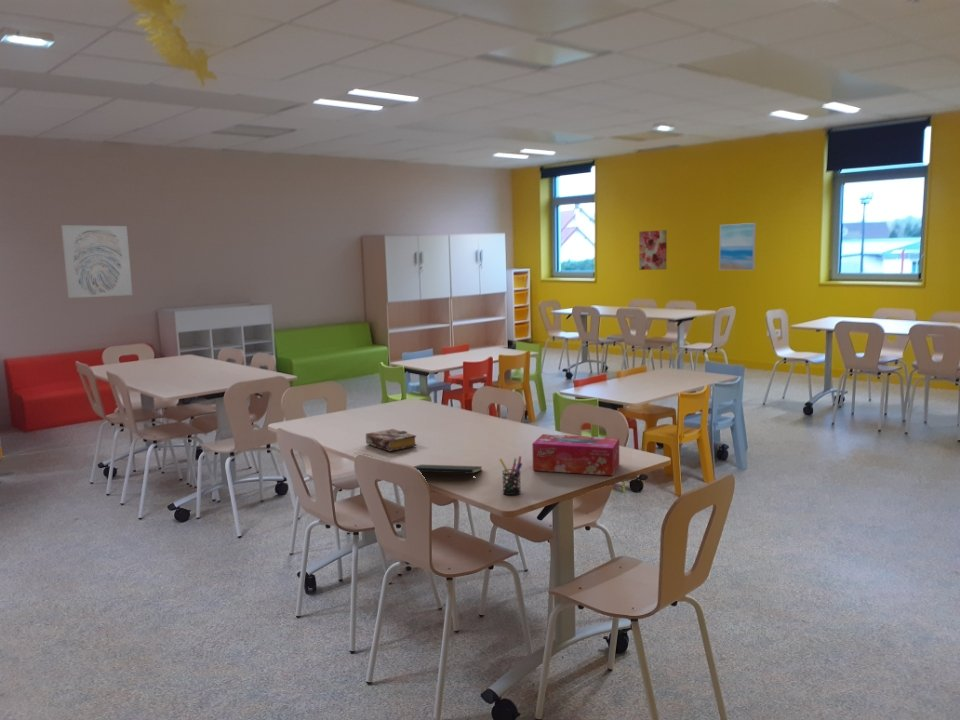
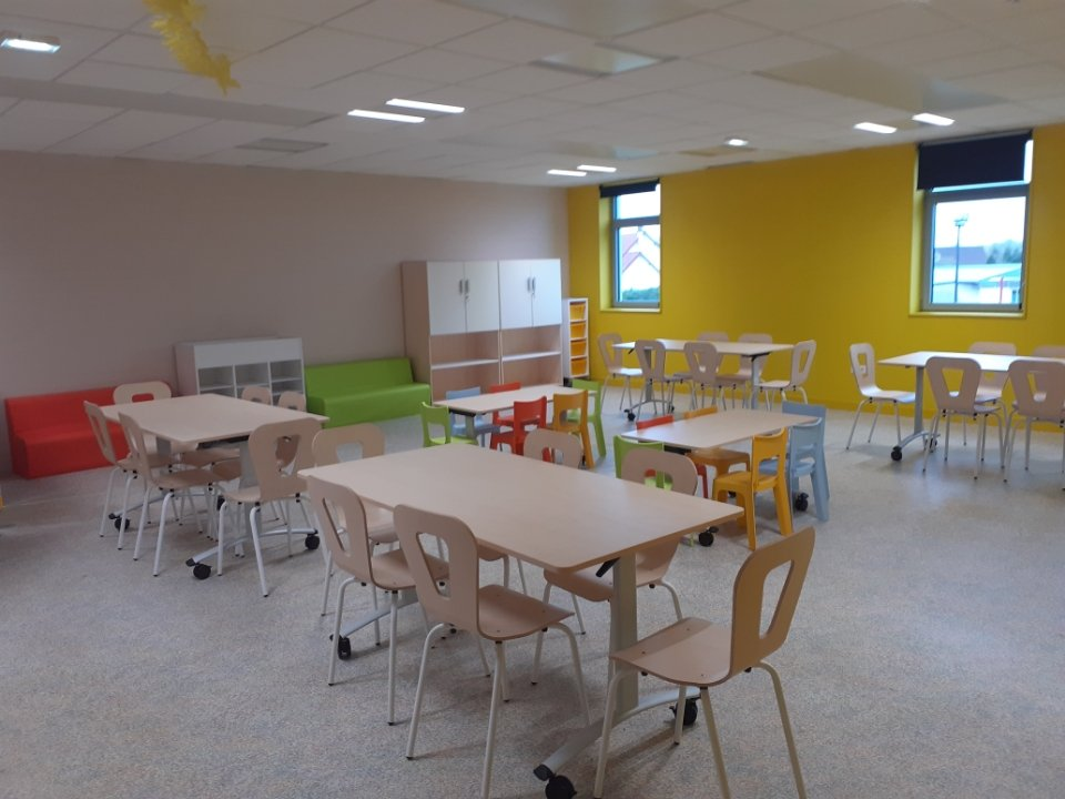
- wall art (737, 247)
- book (391, 439)
- wall art (97, 261)
- tissue box (576, 454)
- pen holder (512, 473)
- notepad (446, 468)
- wall art (652, 250)
